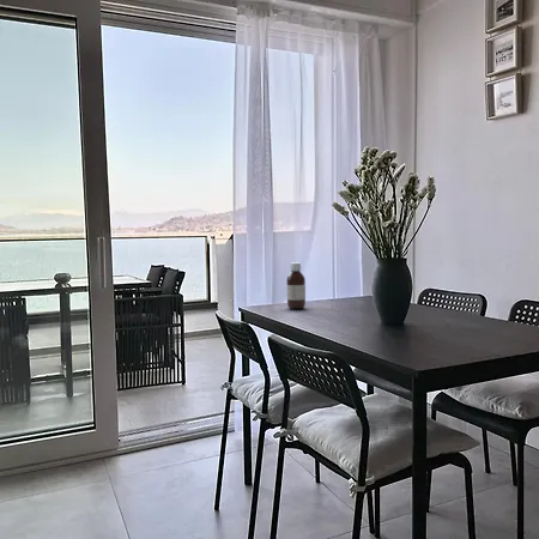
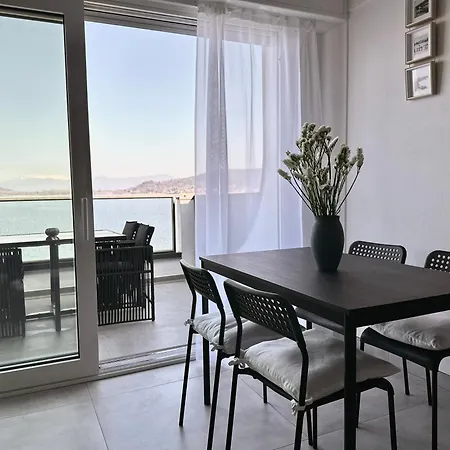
- bottle (296, 285)
